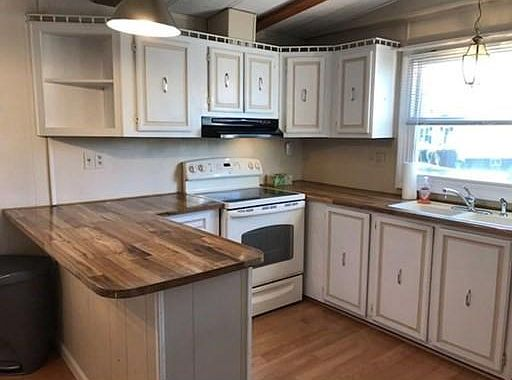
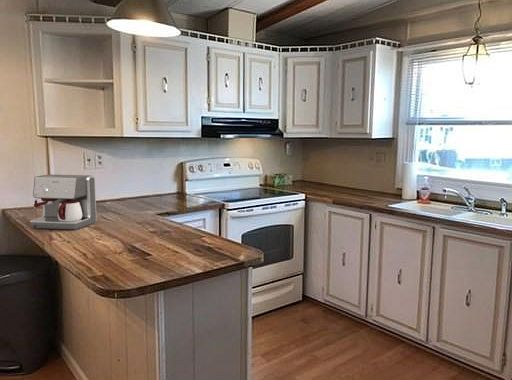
+ coffee maker (63, 200)
